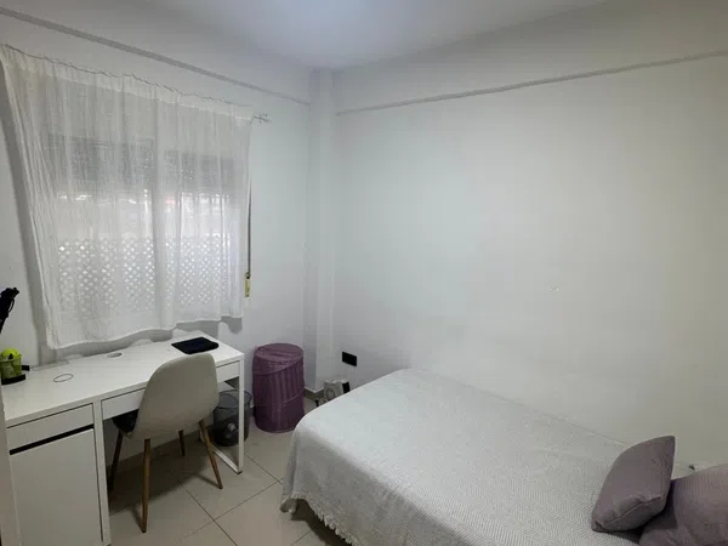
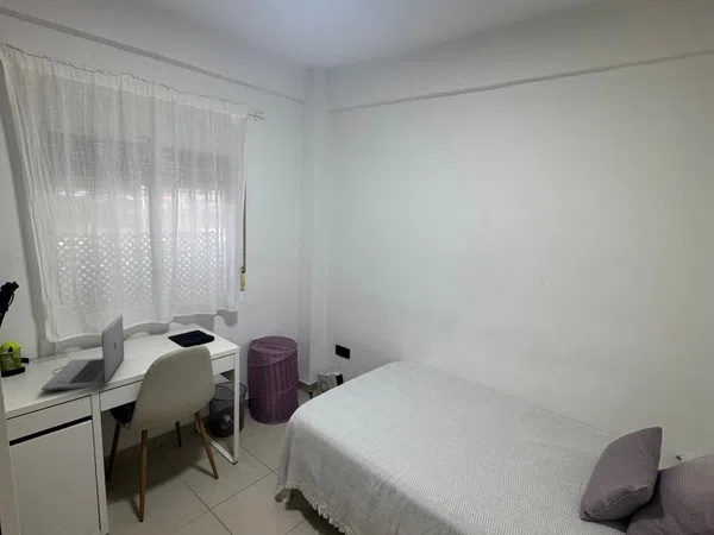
+ laptop (86, 359)
